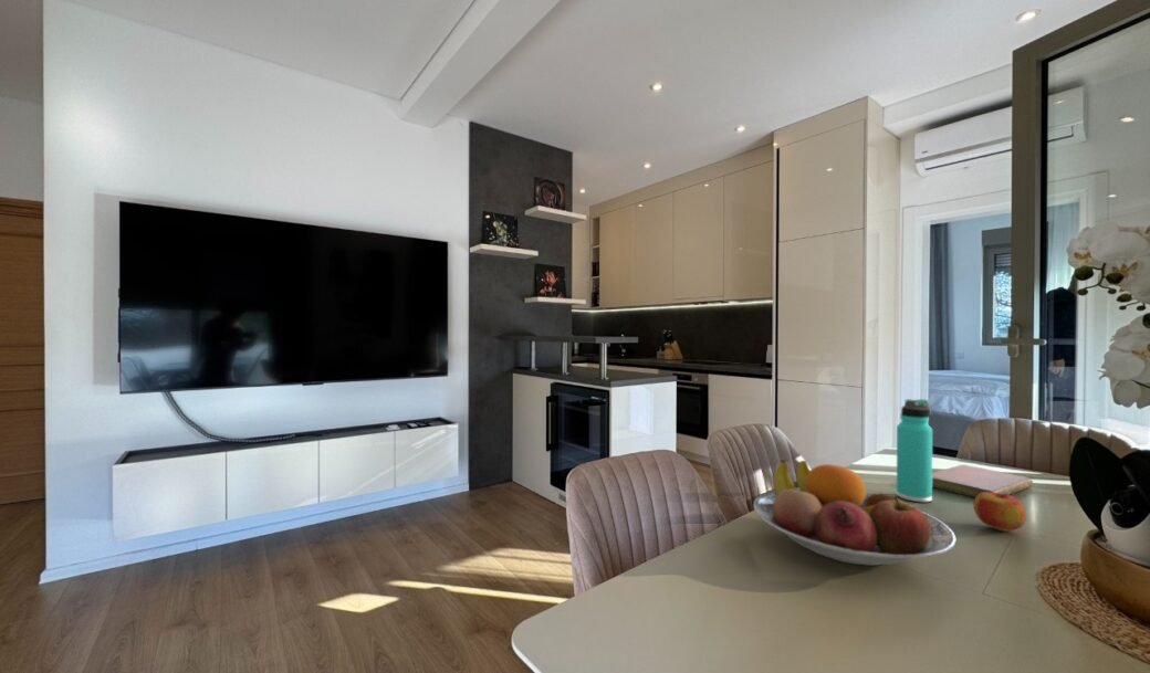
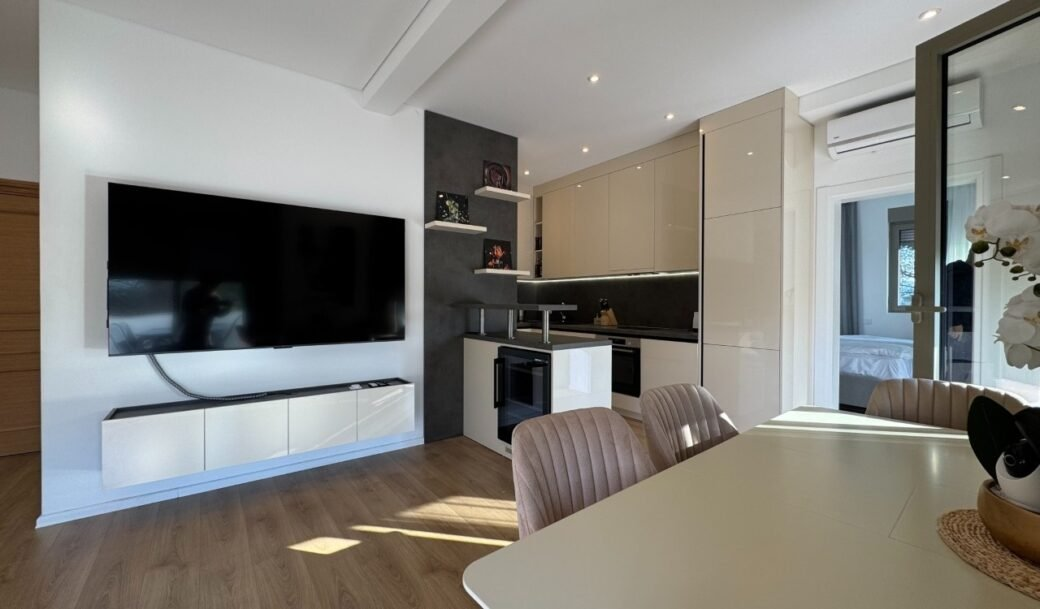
- notebook (976, 481)
- thermos bottle (913, 448)
- apple (999, 511)
- fruit bowl (845, 508)
